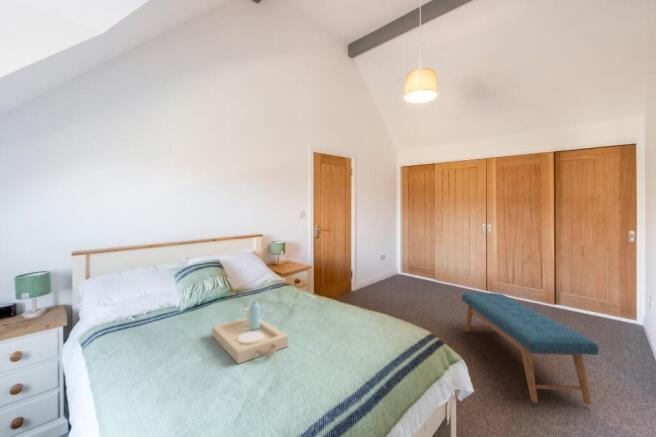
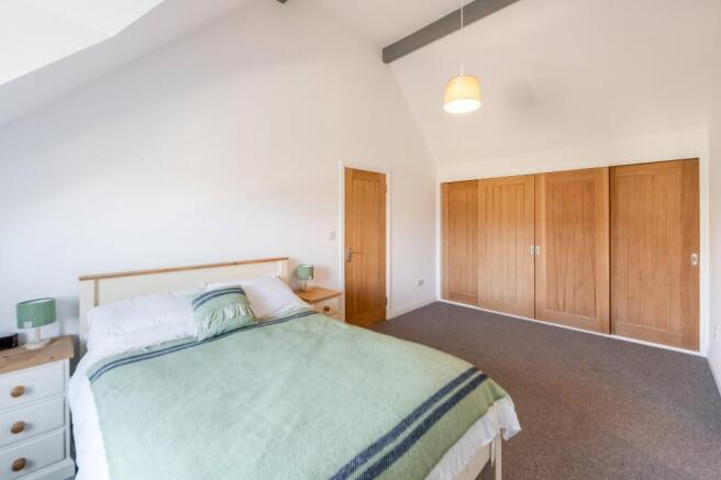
- bench (513, 334)
- serving tray (248, 323)
